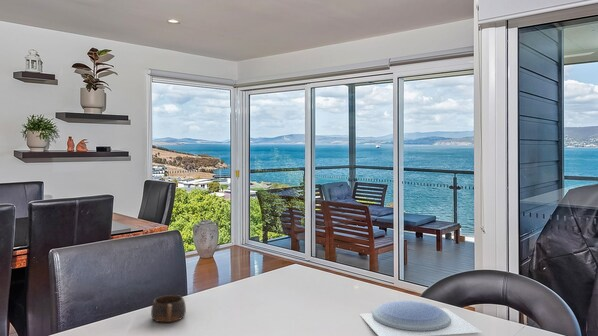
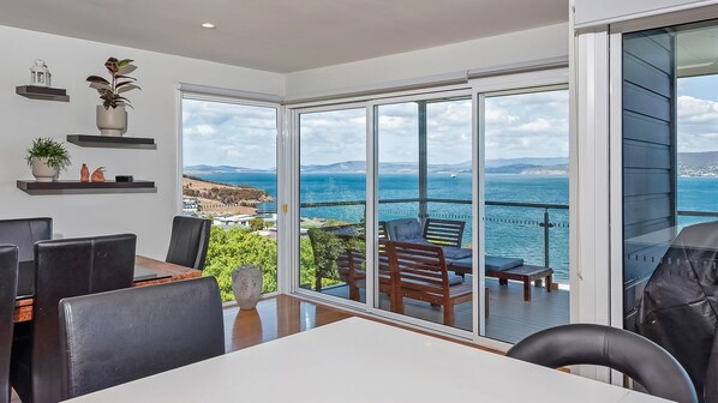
- plate (410, 311)
- cup (167, 309)
